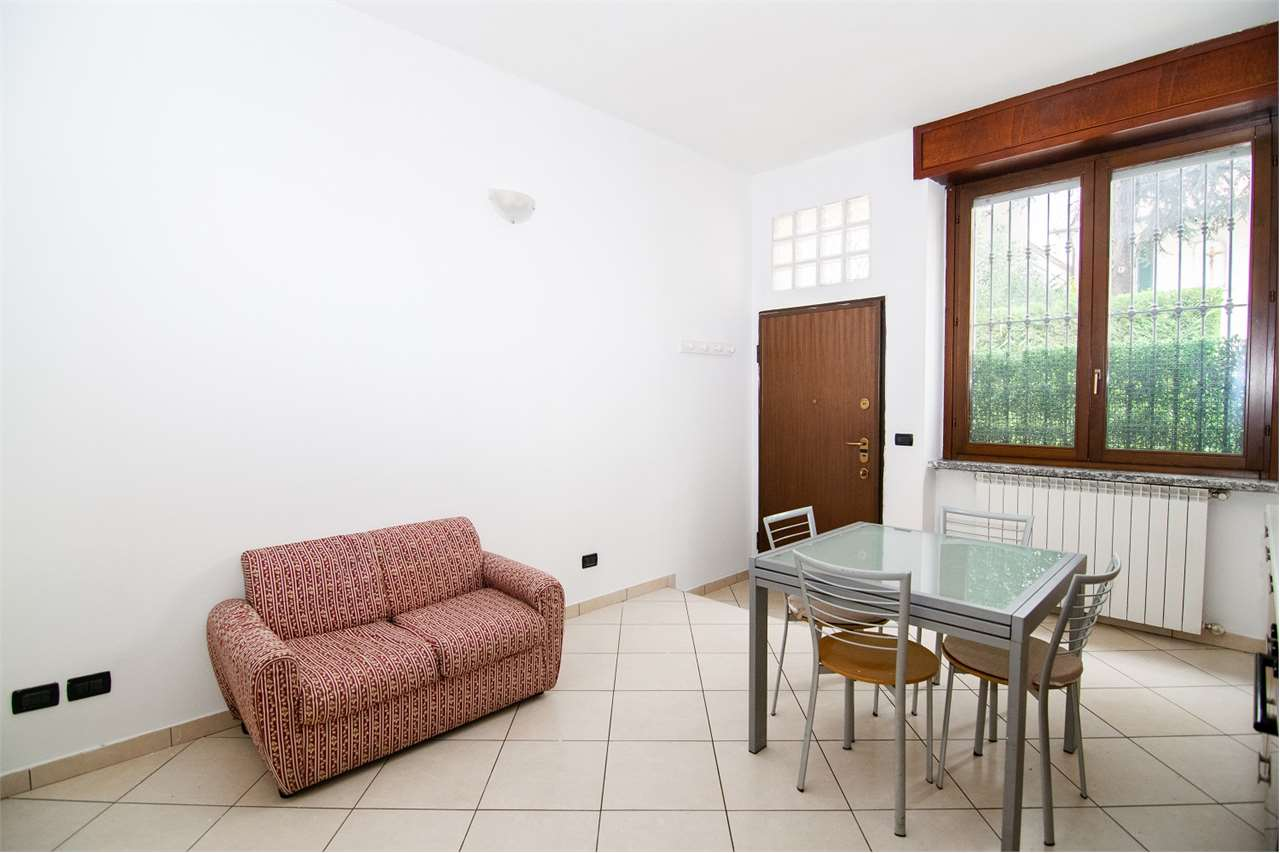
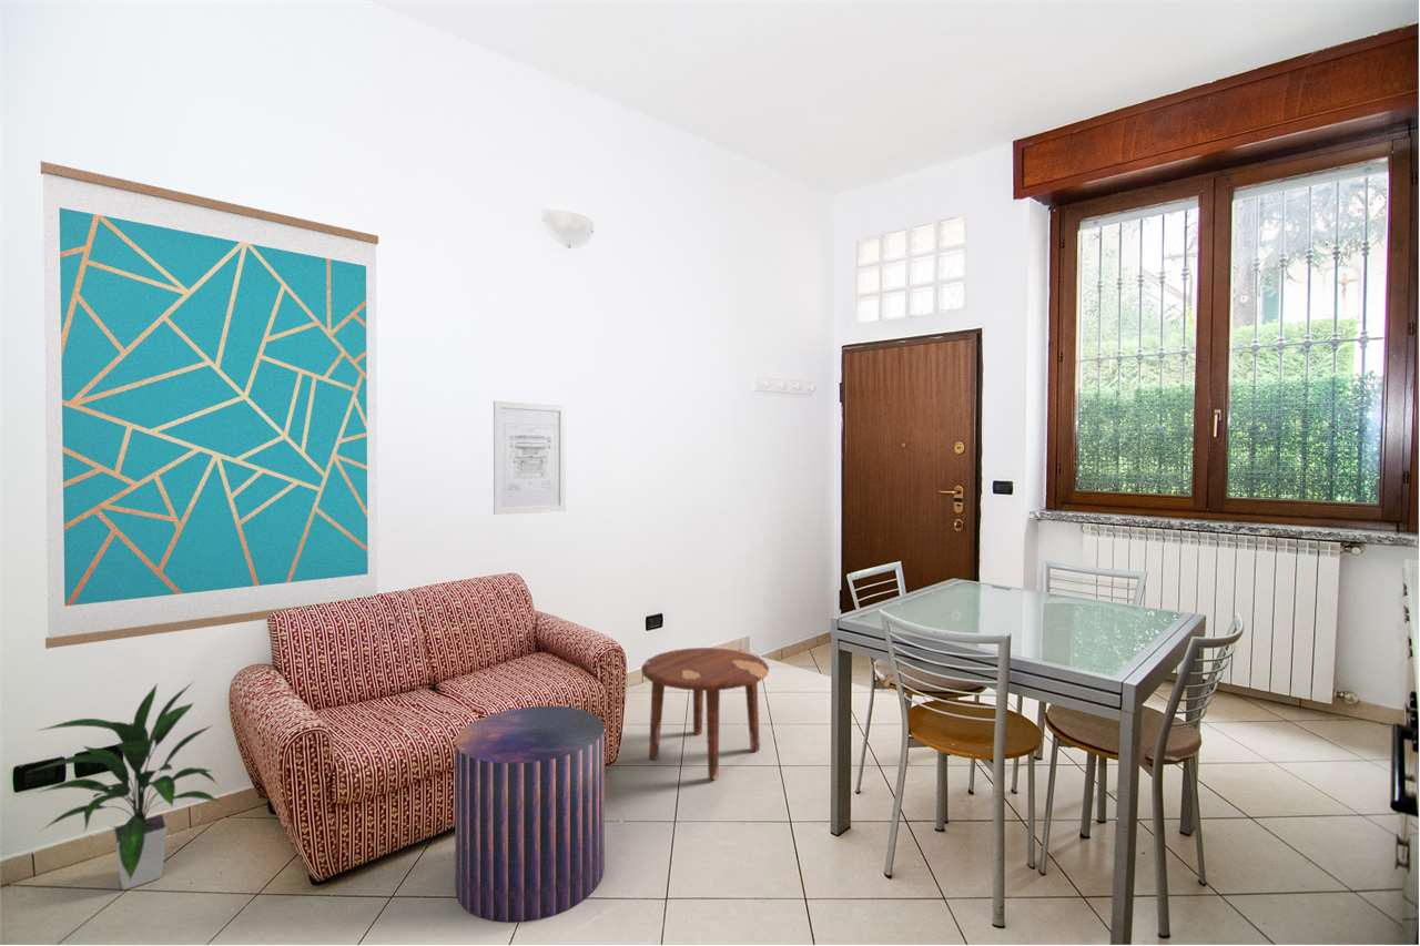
+ indoor plant (135, 786)
+ wall art (233, 414)
+ wall art (530, 458)
+ side table (707, 709)
+ pouf (531, 803)
